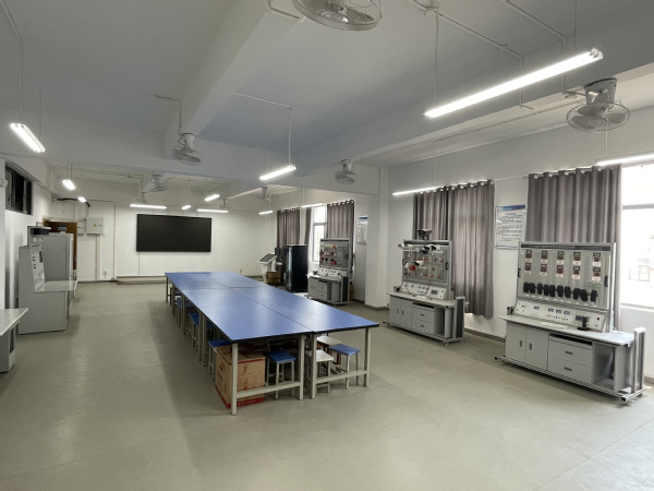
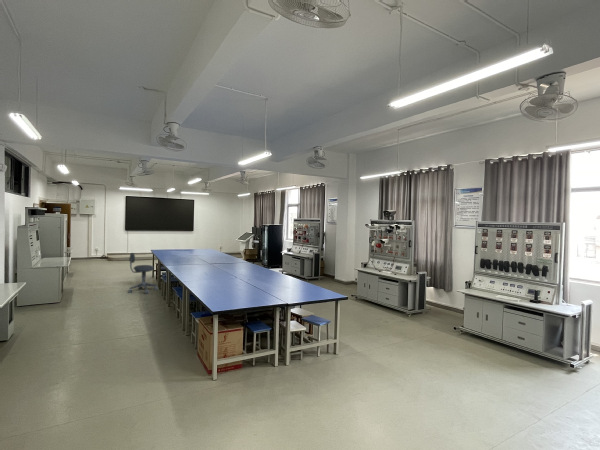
+ office chair (143, 271)
